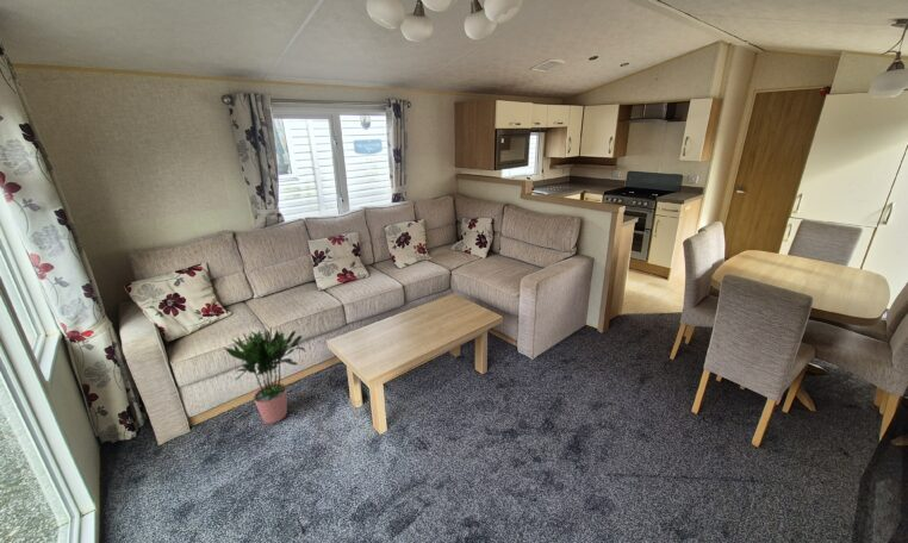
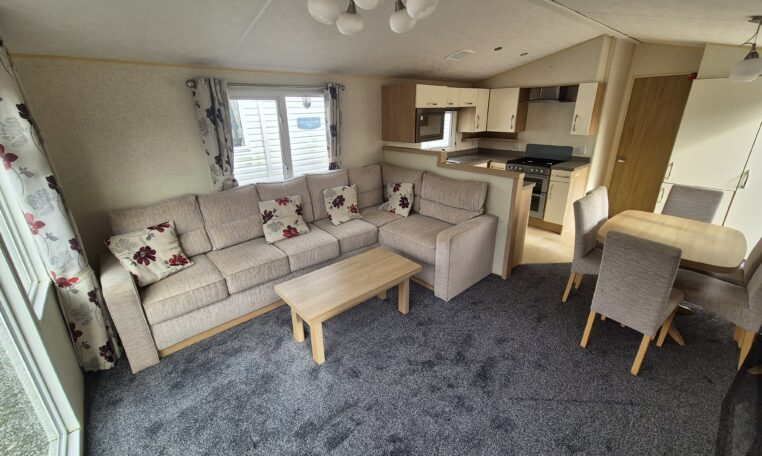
- potted plant (268, 369)
